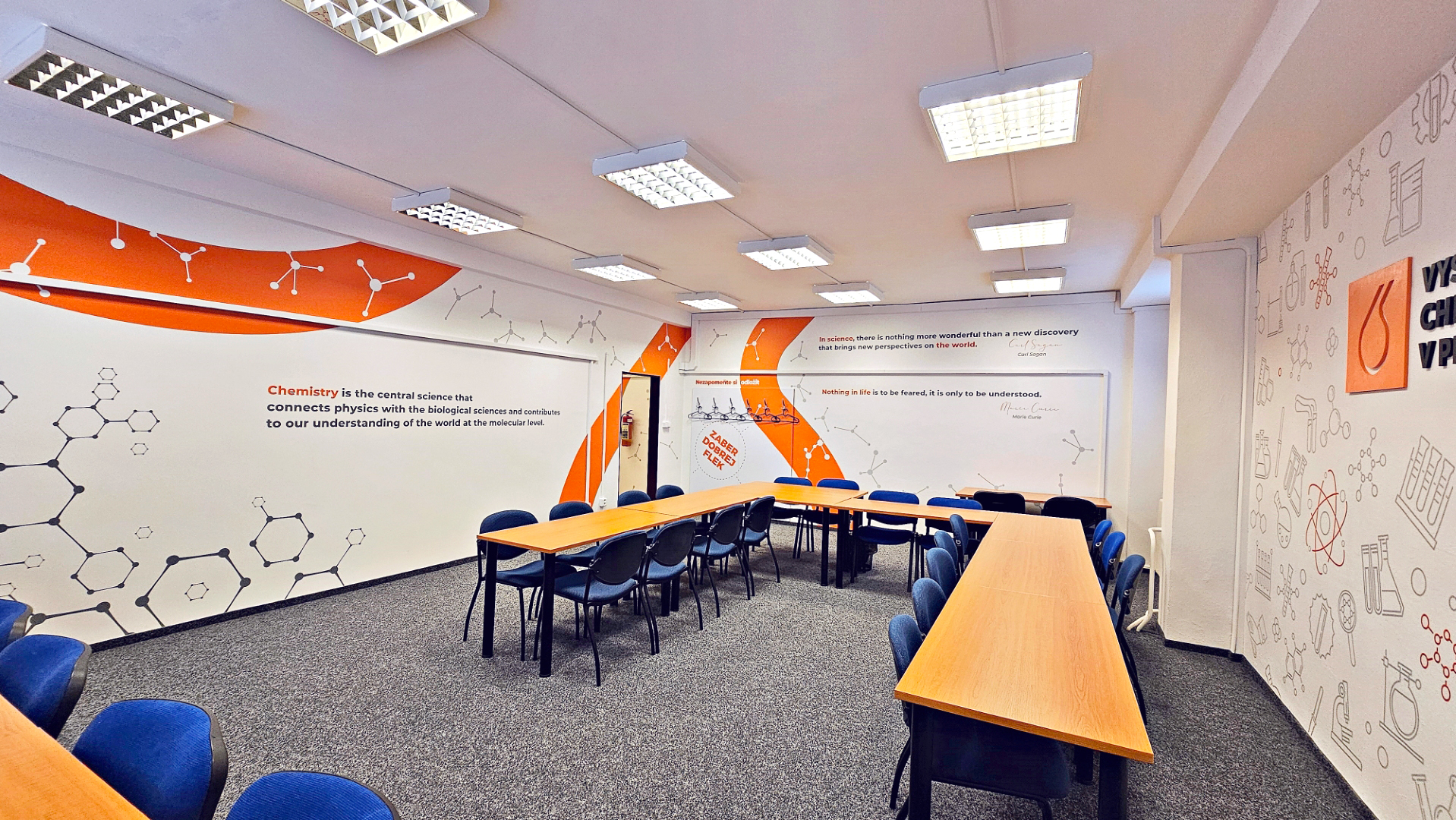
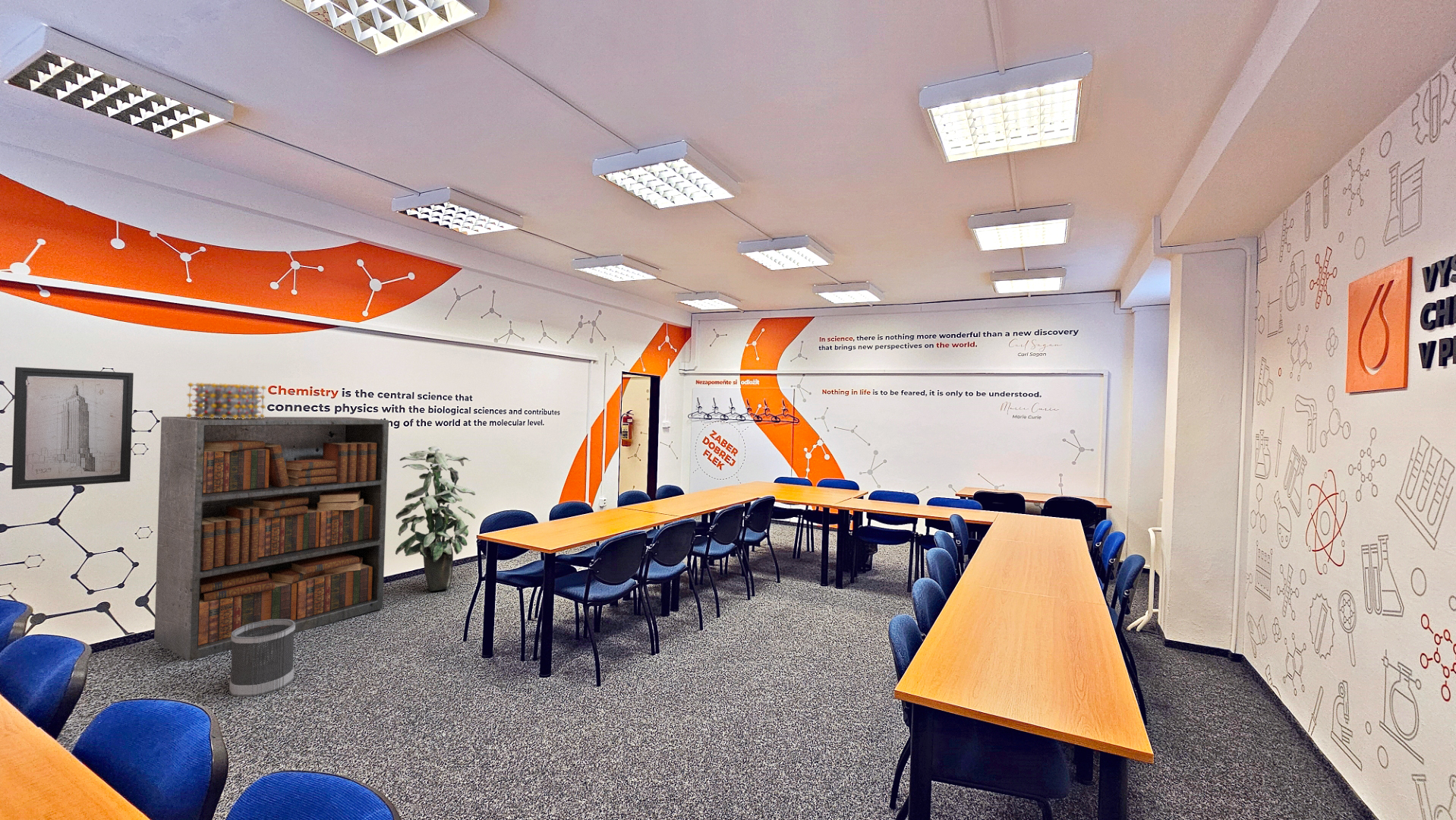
+ wall art (76, 427)
+ molecular model (228, 400)
+ indoor plant (434, 517)
+ wastebasket (263, 656)
+ bookcase (282, 521)
